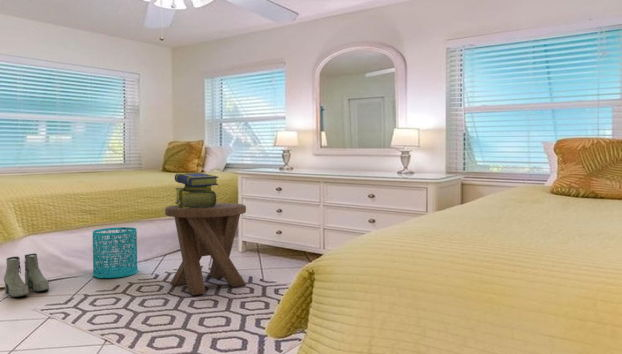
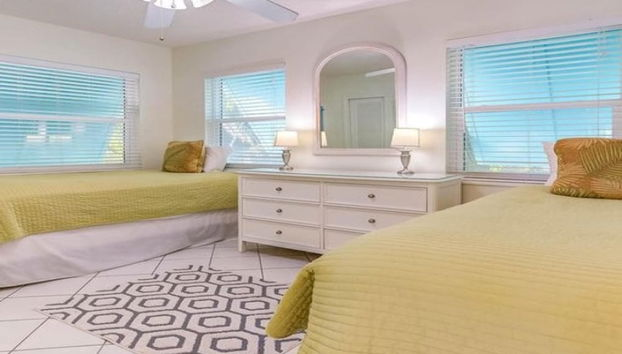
- boots (26, 273)
- wastebasket (115, 251)
- music stool (206, 245)
- stack of books (196, 189)
